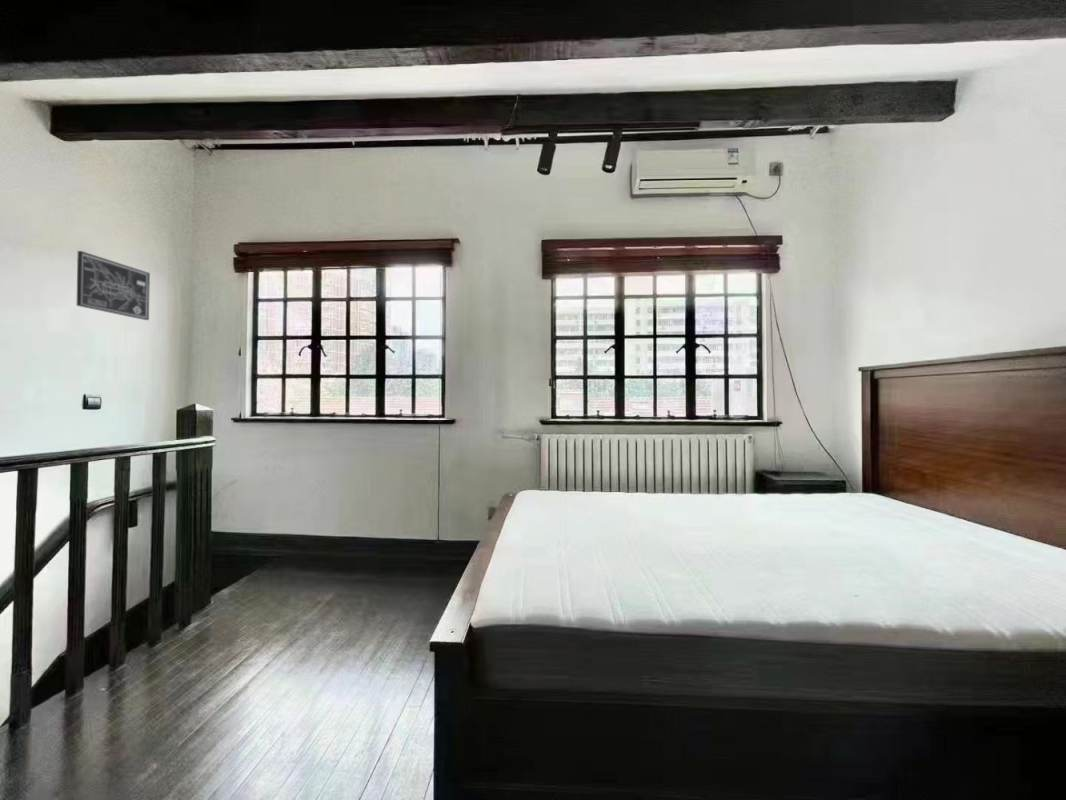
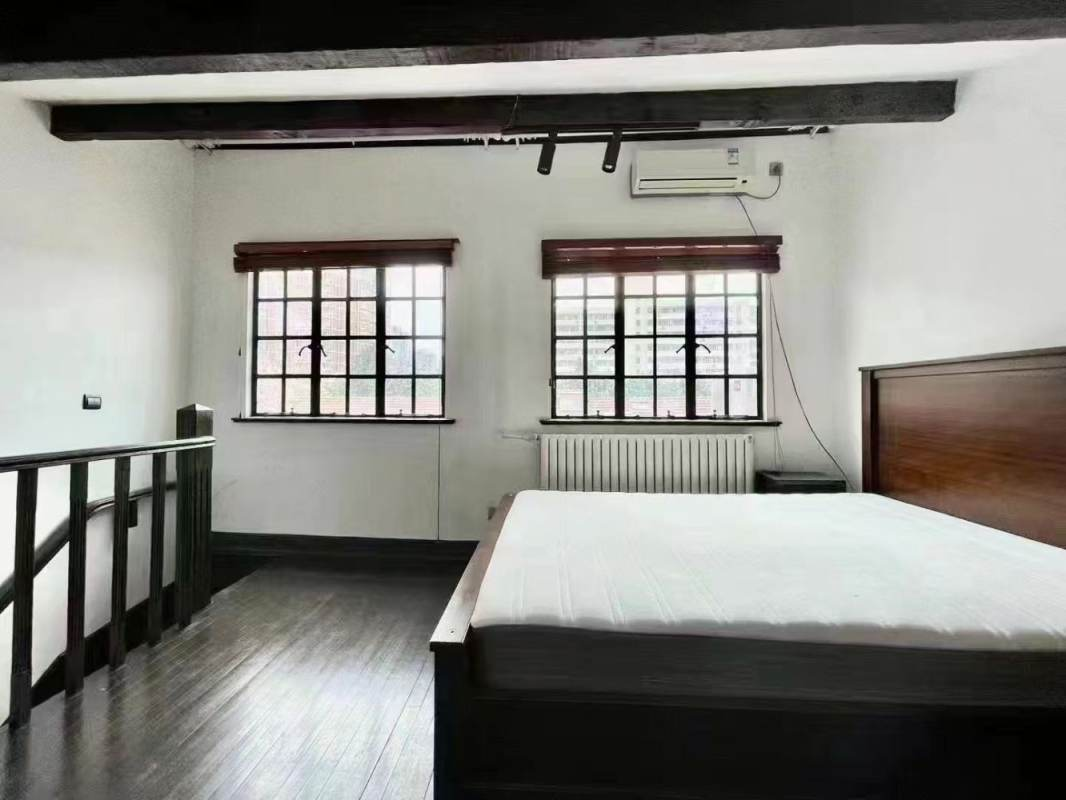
- wall art (115, 288)
